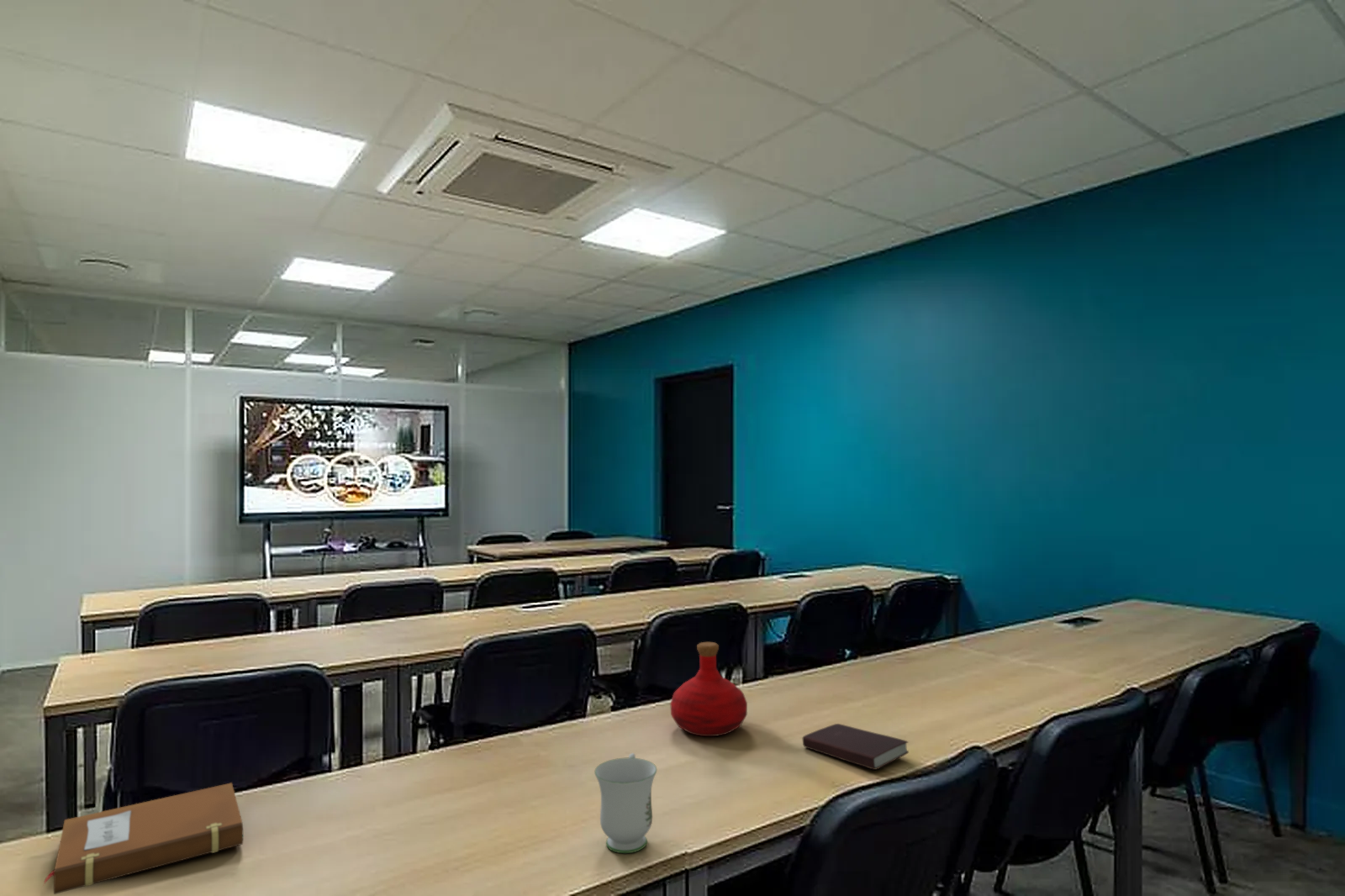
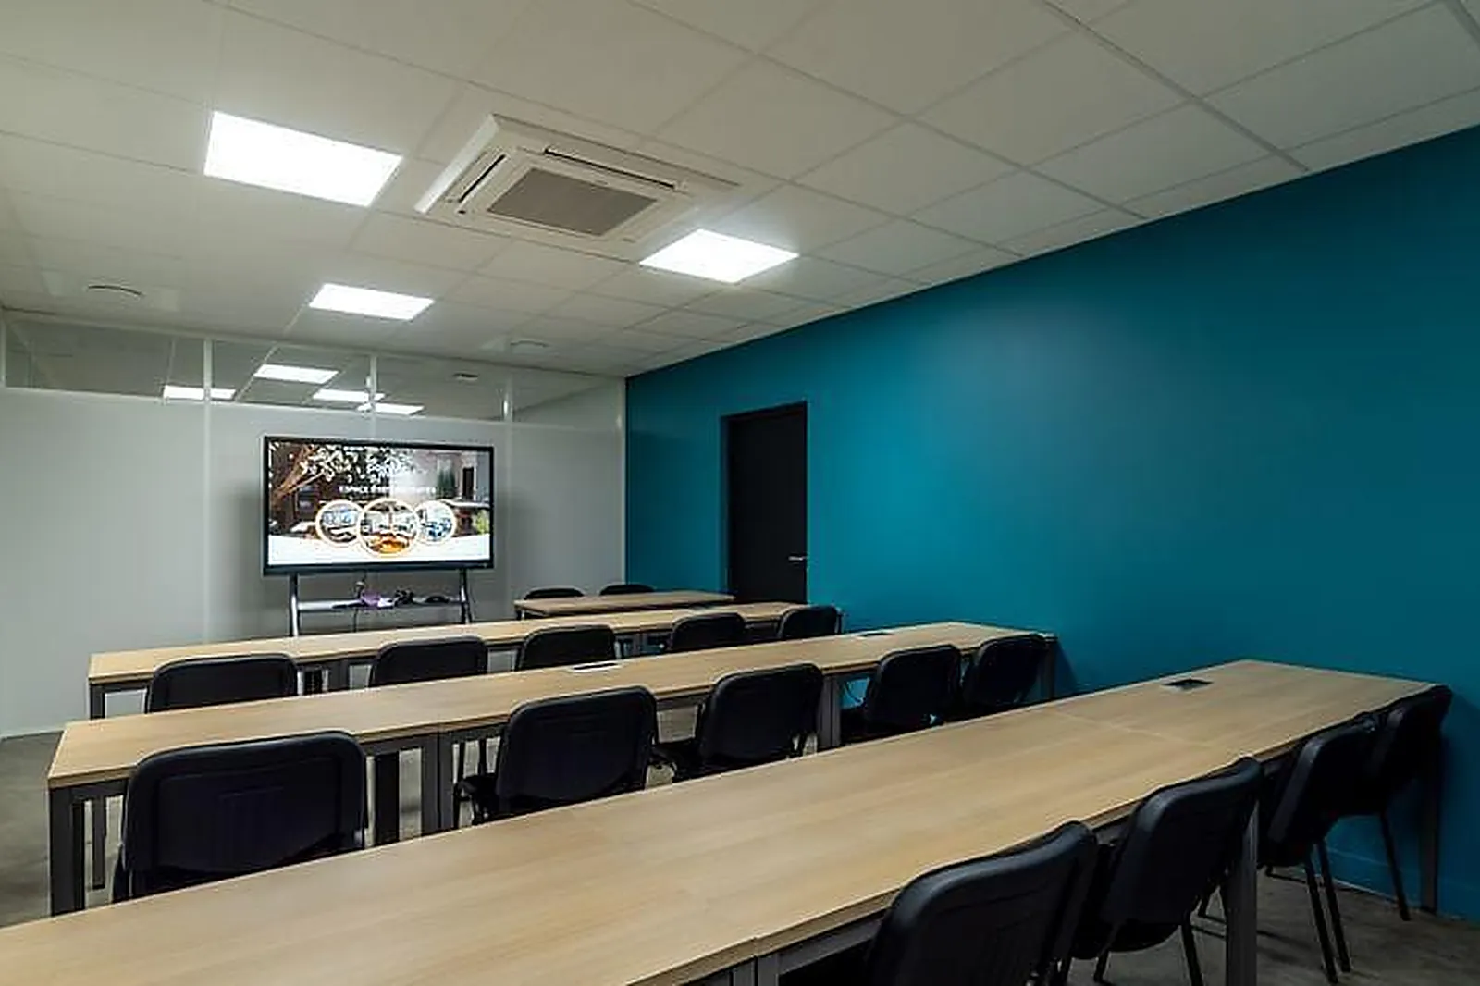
- book (854, 744)
- notebook (148, 834)
- mug (627, 801)
- bottle (708, 685)
